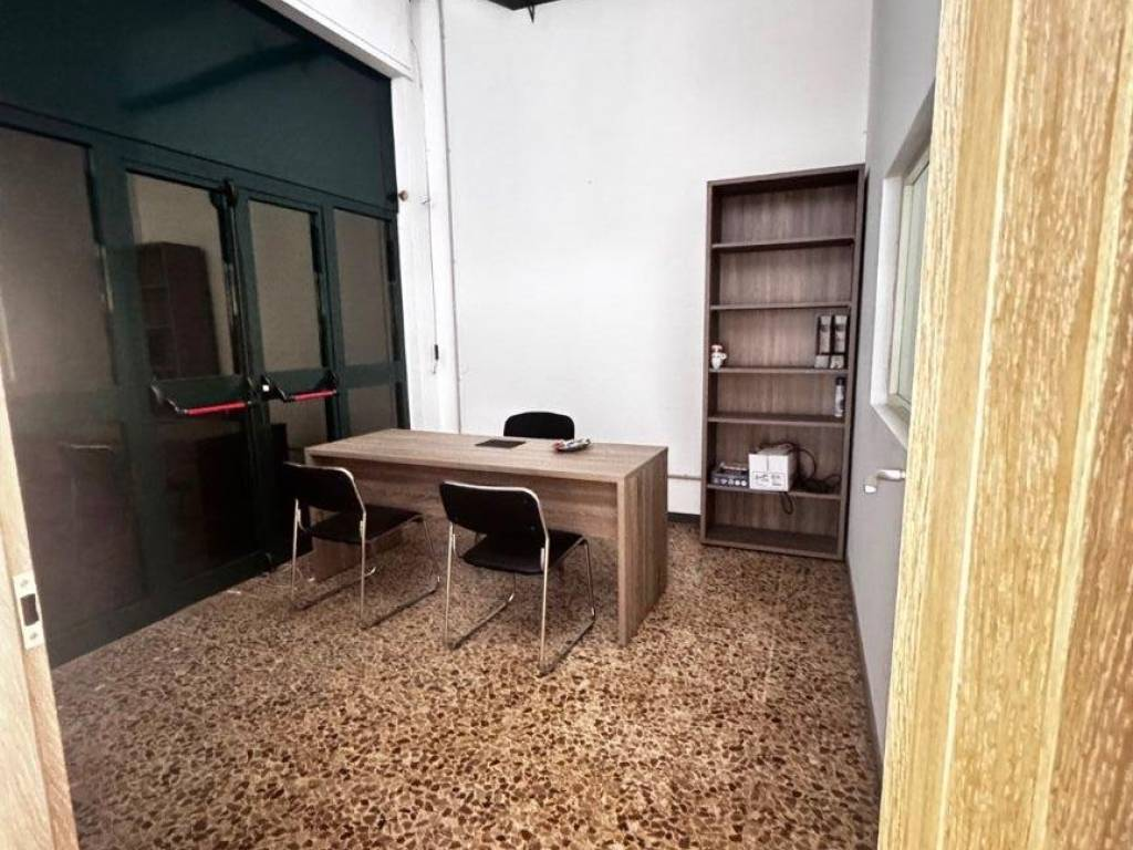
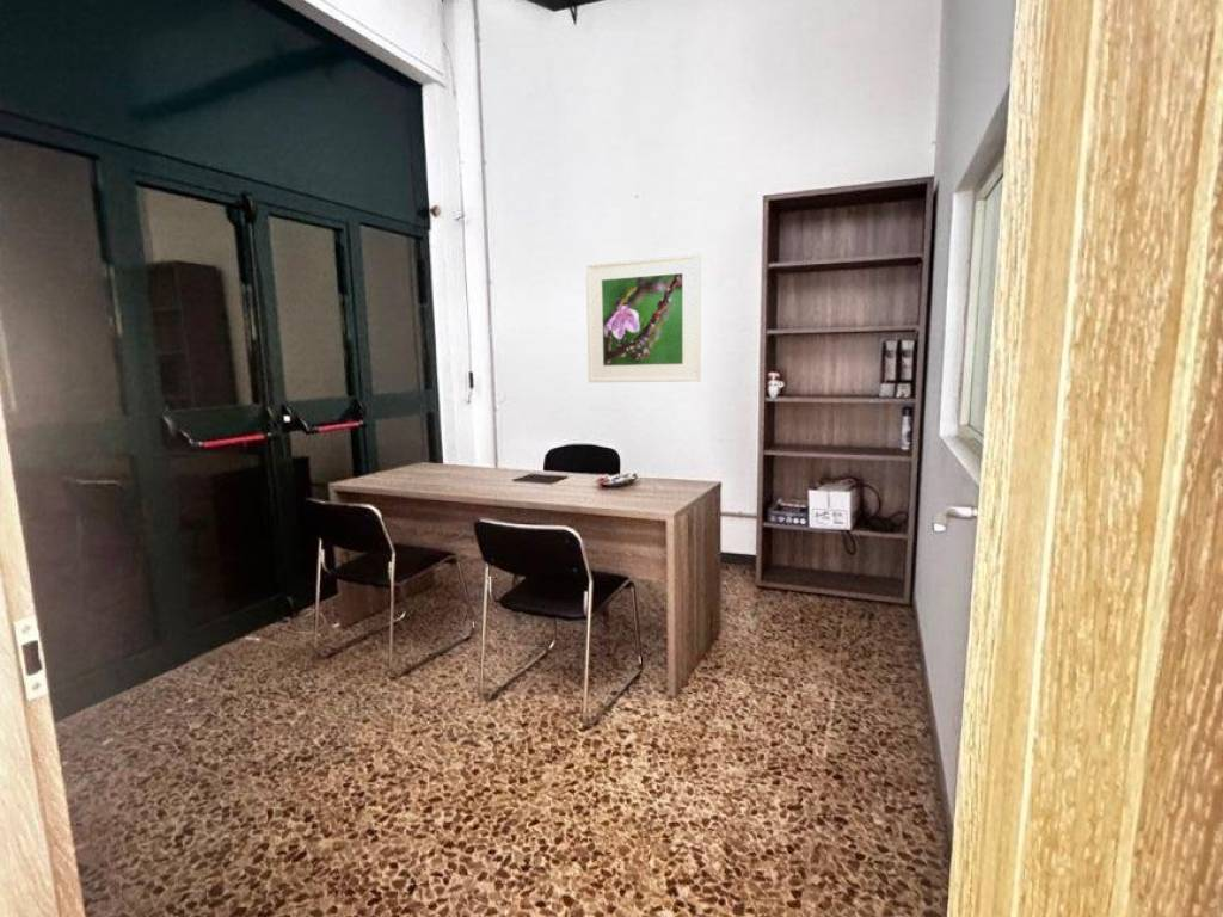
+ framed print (641, 321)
